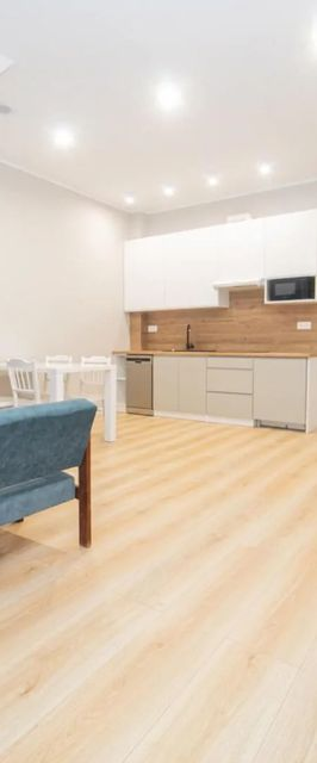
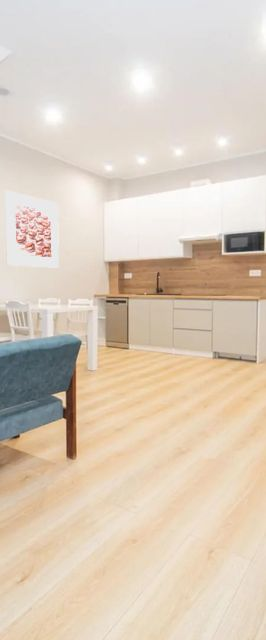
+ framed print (33, 232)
